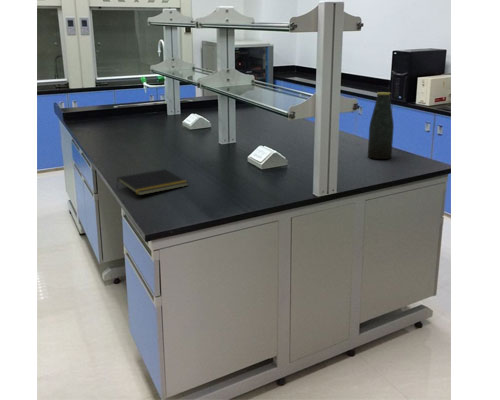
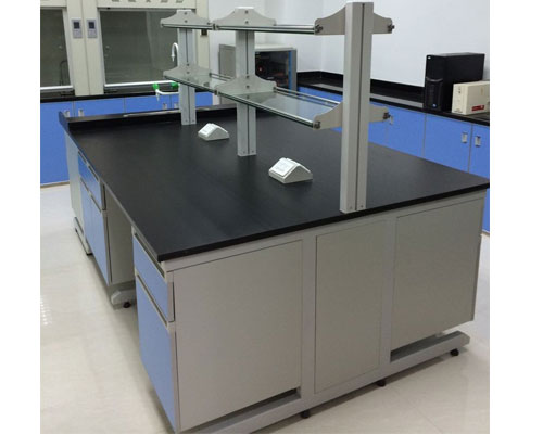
- bottle (381, 125)
- notepad (153, 181)
